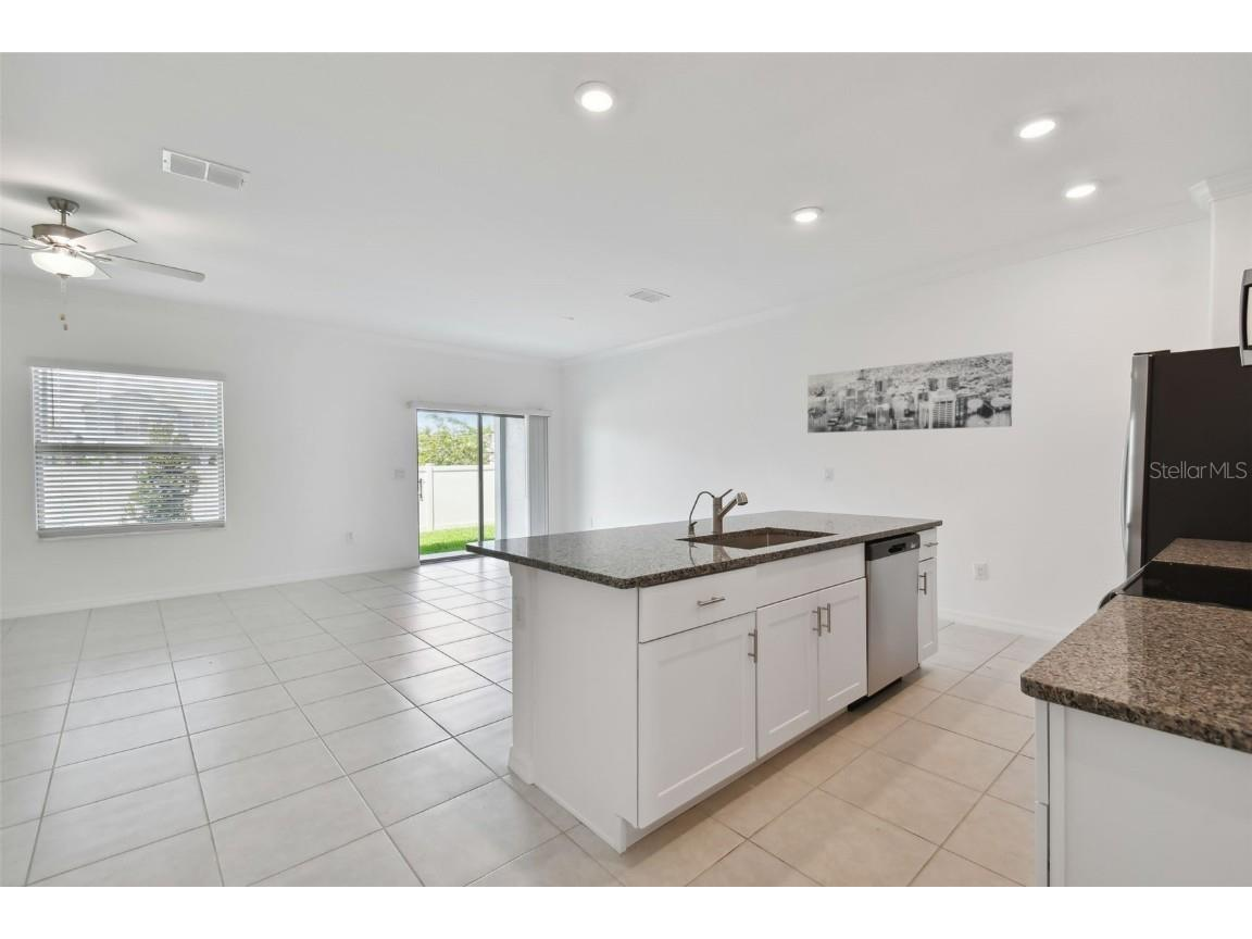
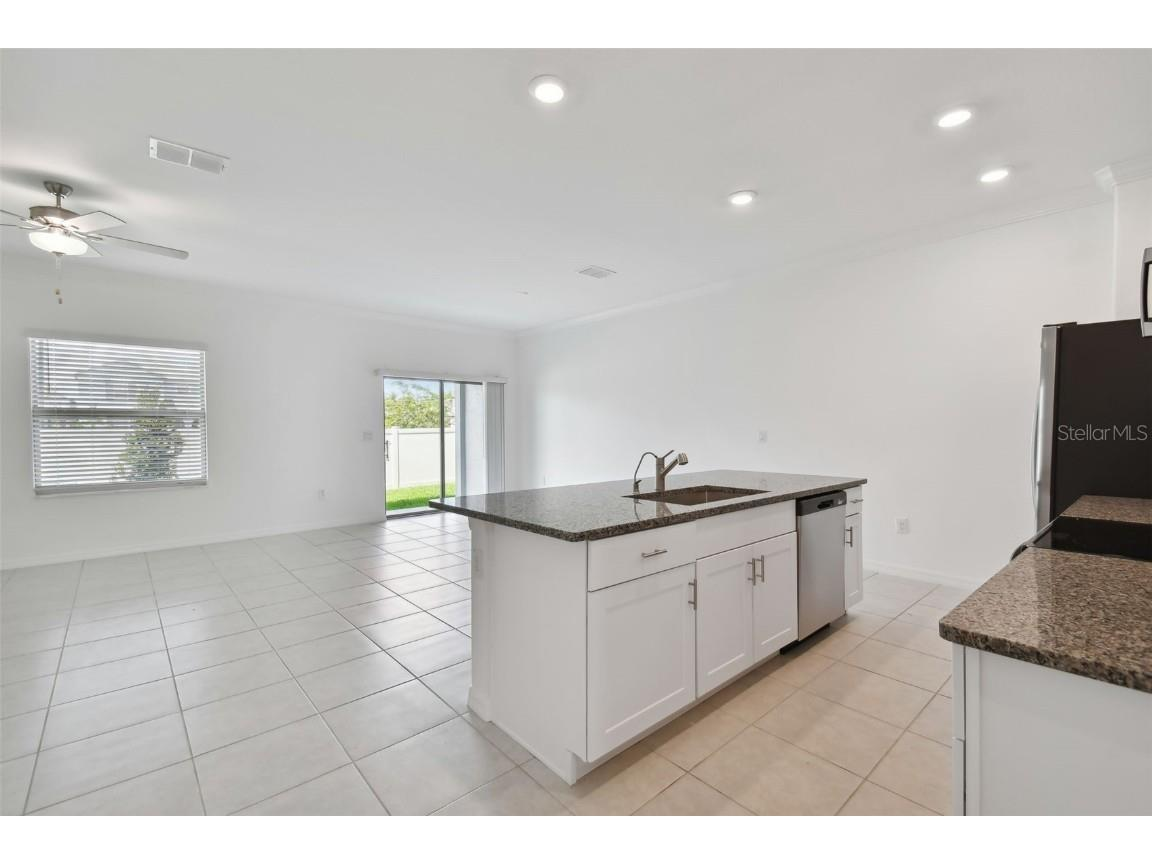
- wall art (897, 398)
